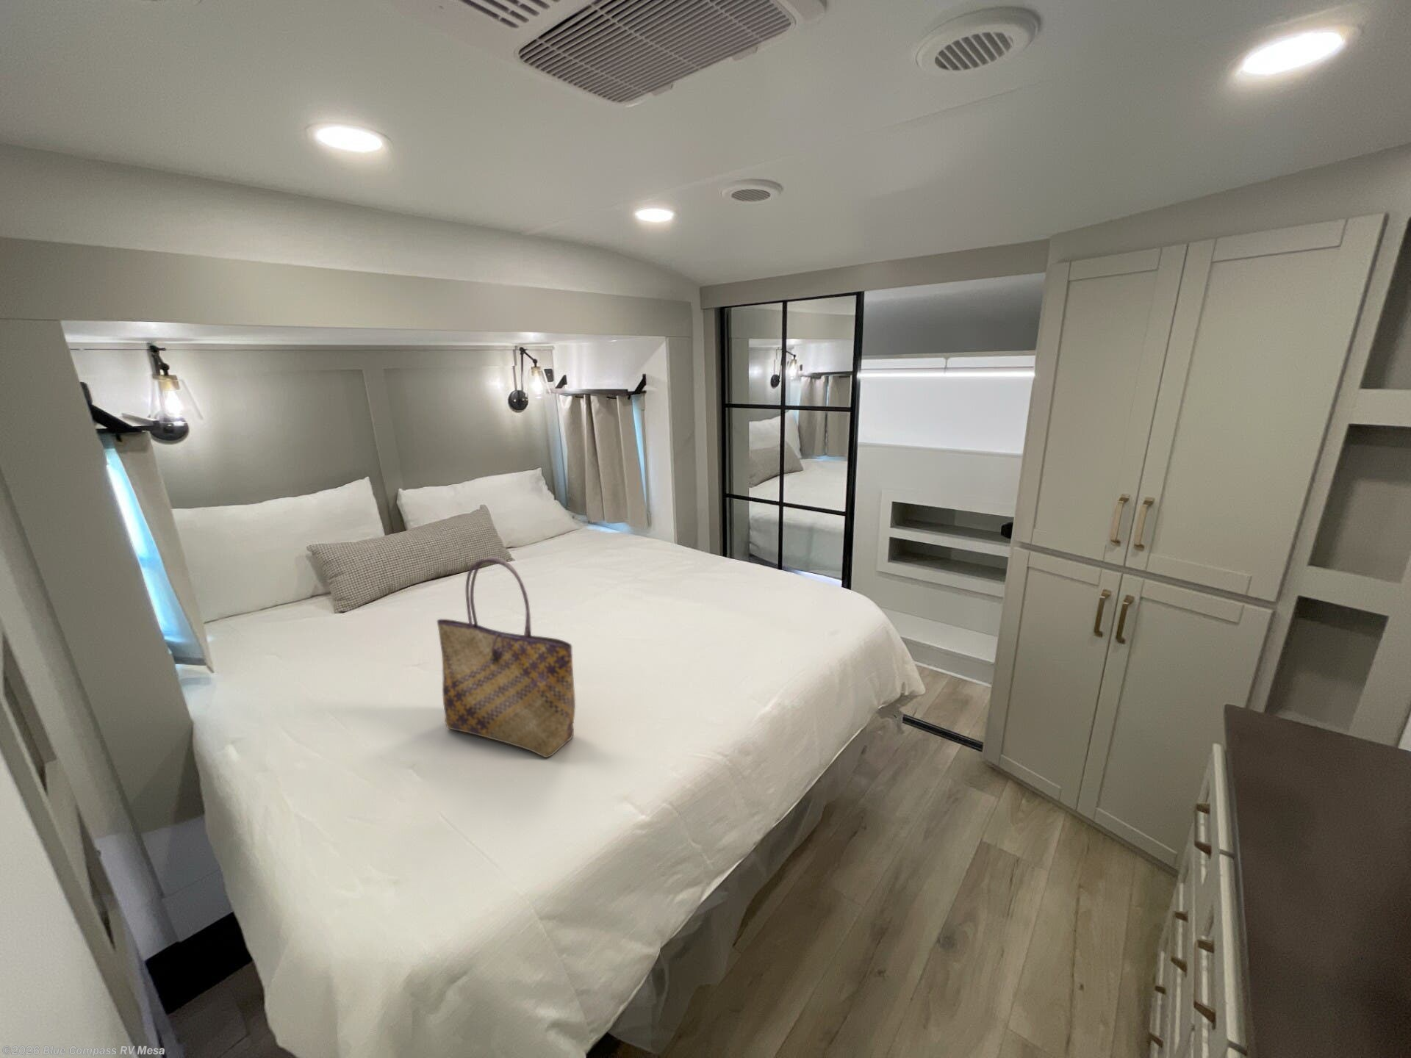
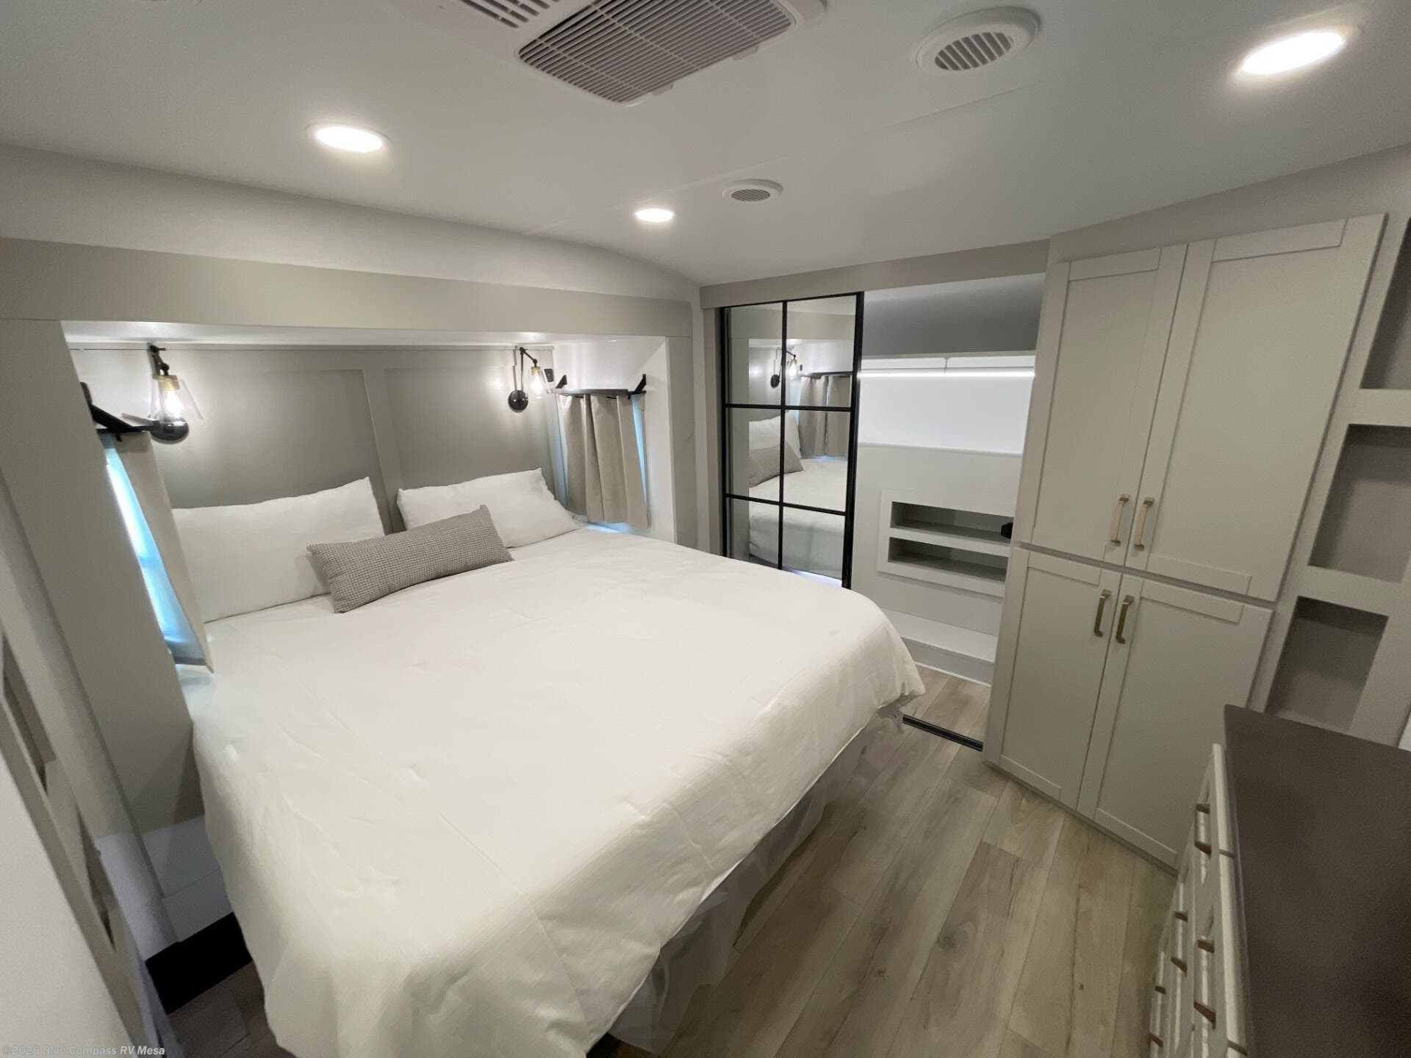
- tote bag (499, 650)
